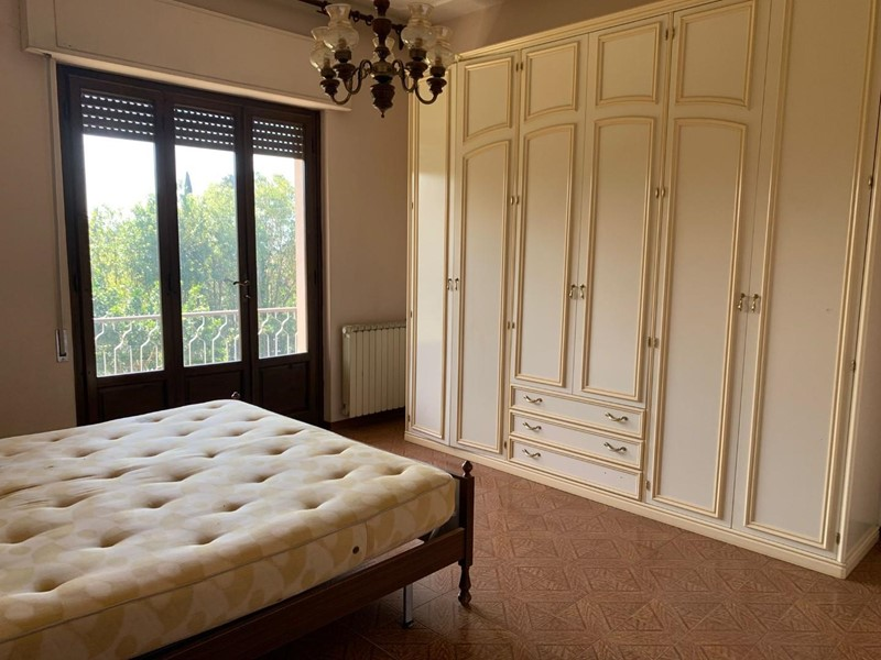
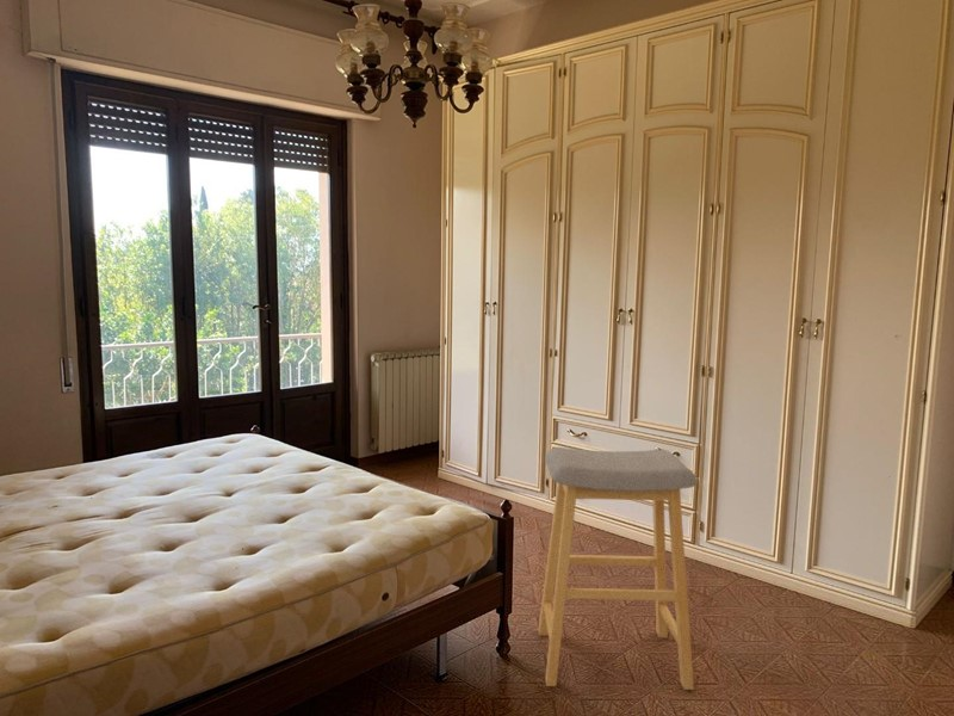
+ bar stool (613, 558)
